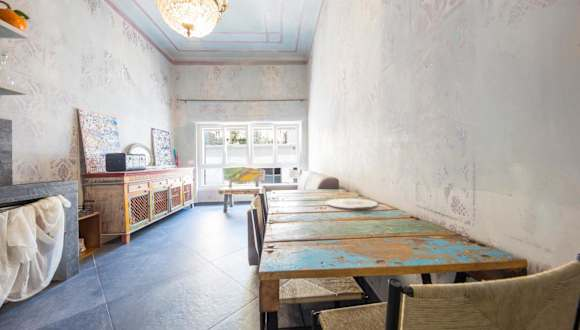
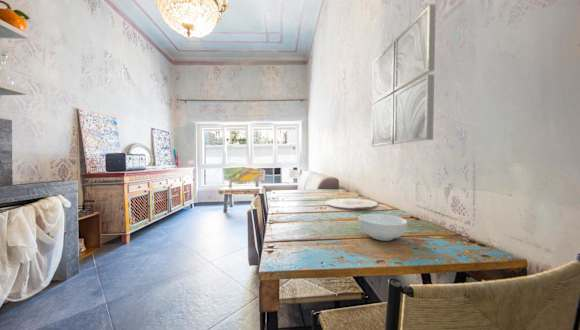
+ cereal bowl (381, 227)
+ wall art (396, 92)
